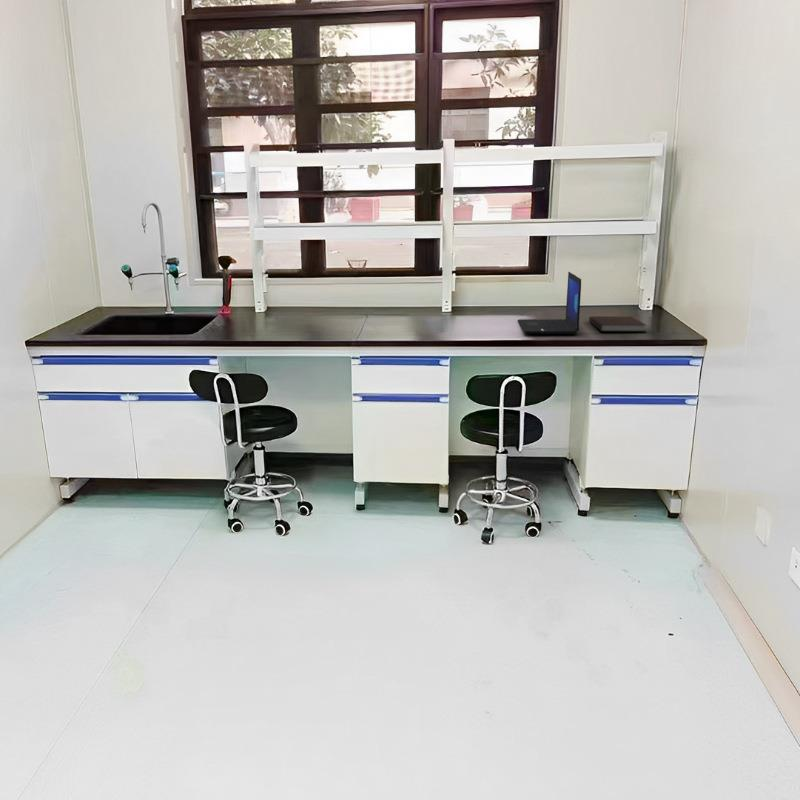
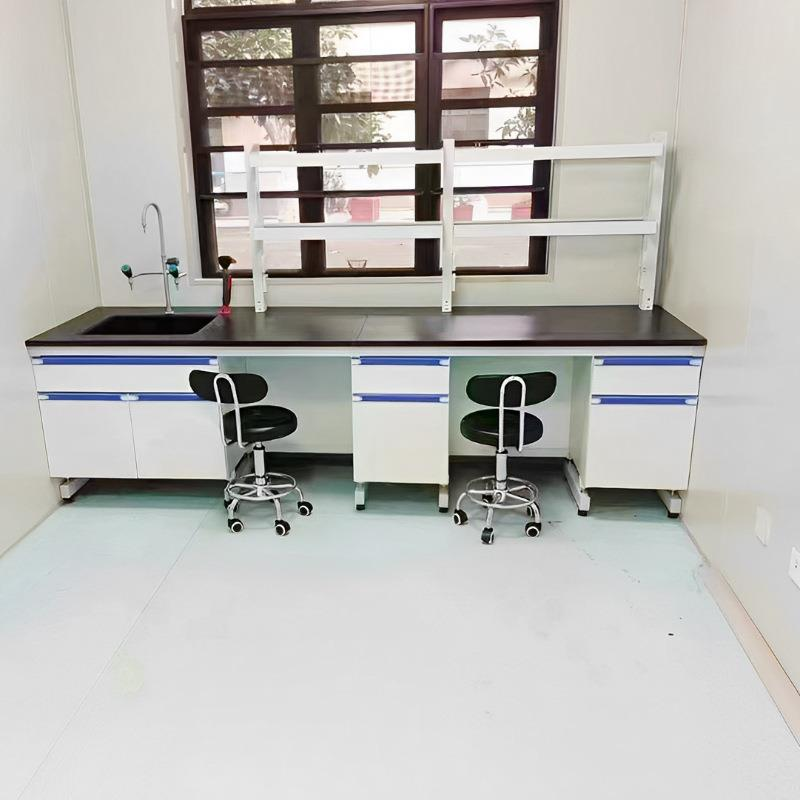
- notebook (616, 323)
- laptop (548, 319)
